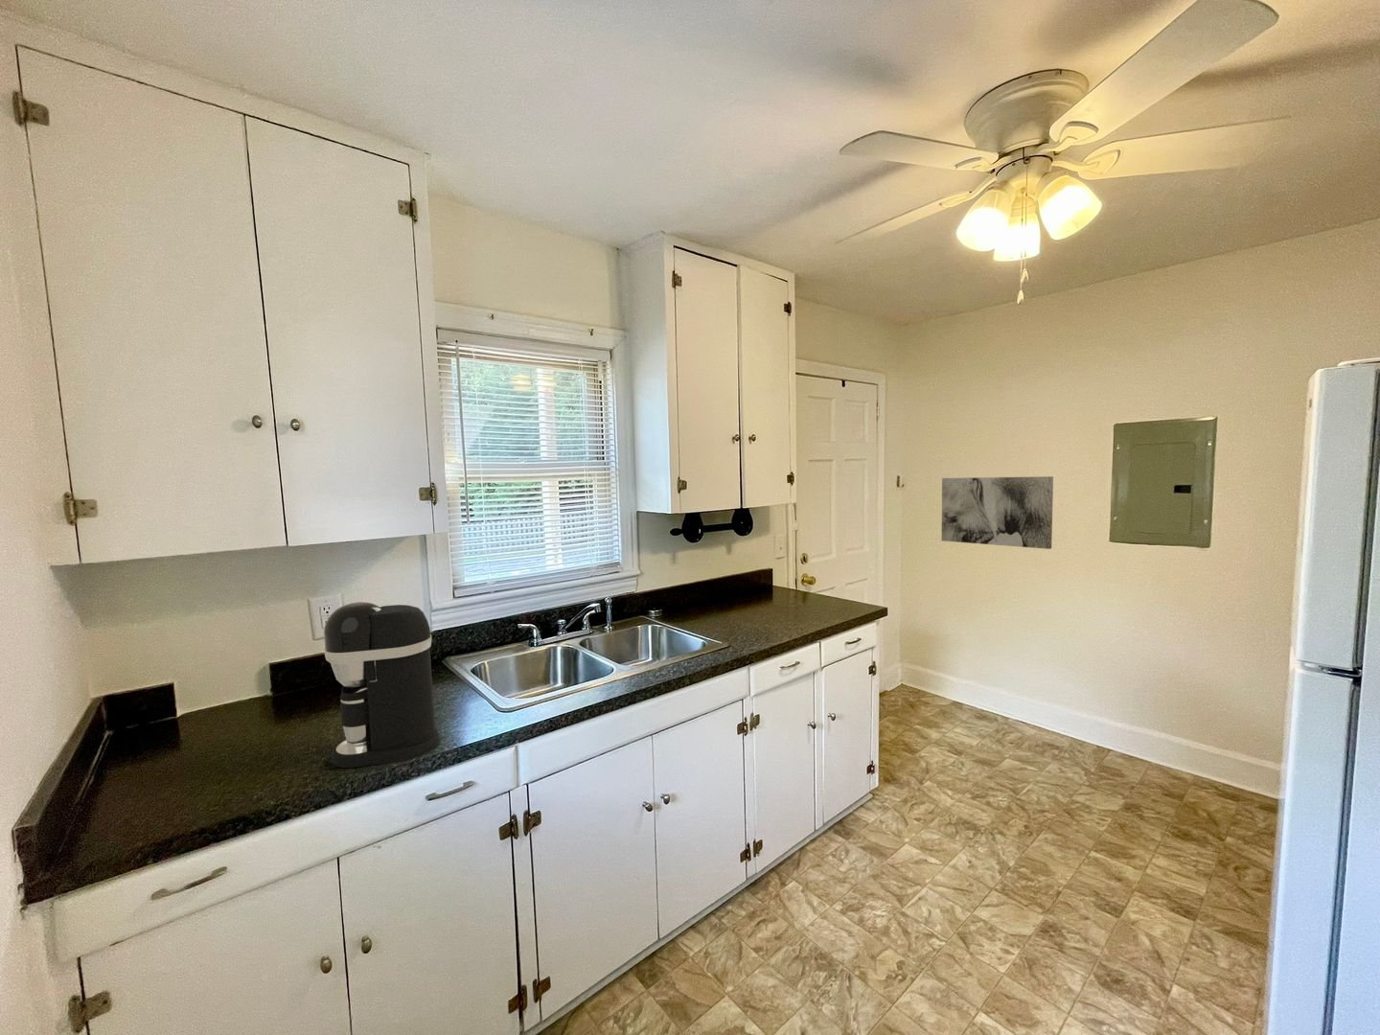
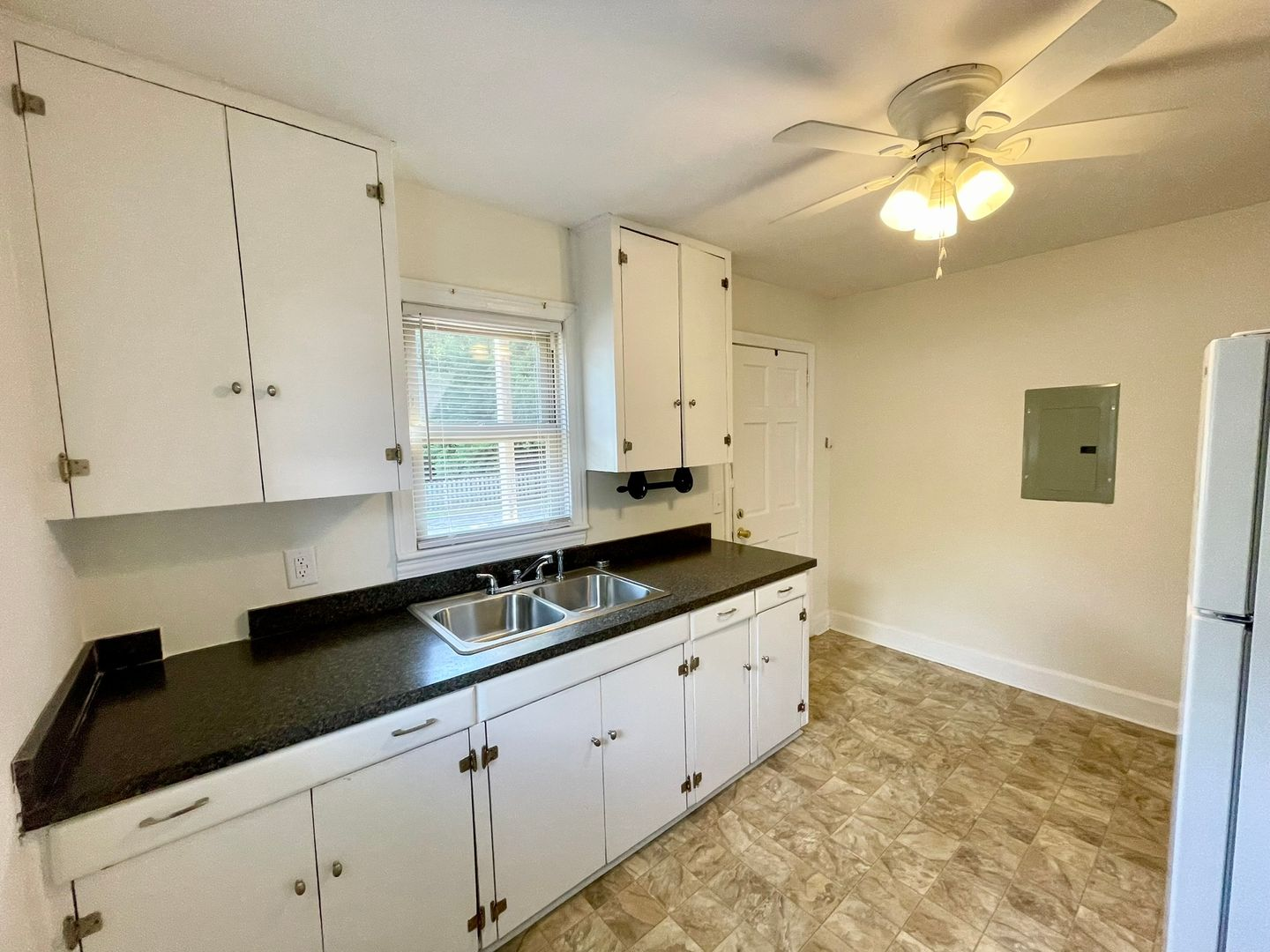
- coffee maker (381, 675)
- wall art (993, 511)
